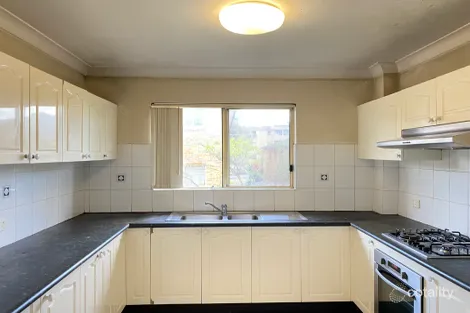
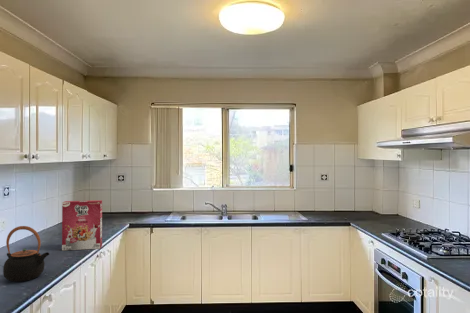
+ teapot (27, 251)
+ cereal box (82, 224)
